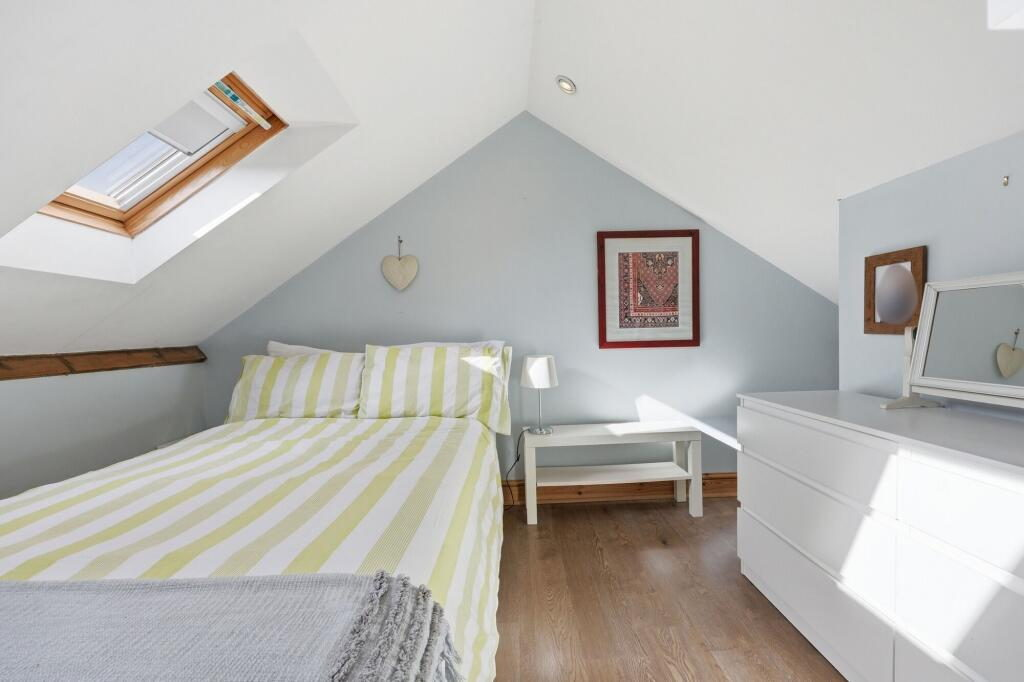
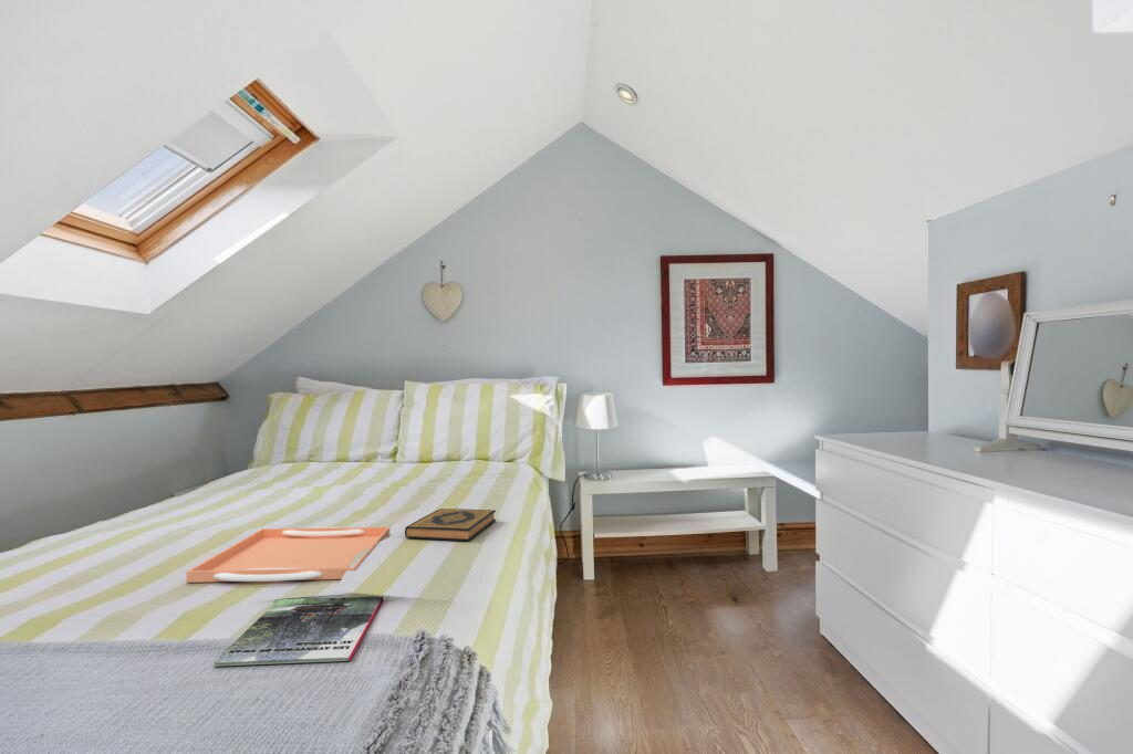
+ magazine (310, 626)
+ hardback book (453, 523)
+ serving tray (302, 551)
